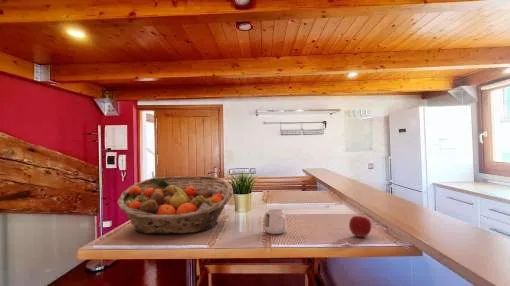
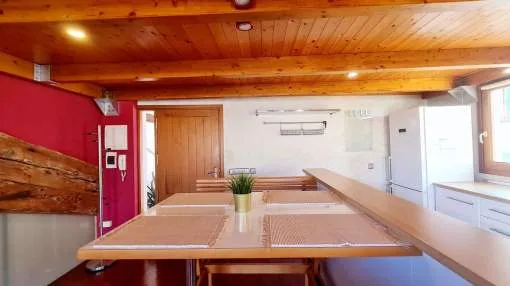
- mug (277, 221)
- fruit basket (177, 202)
- apple (360, 225)
